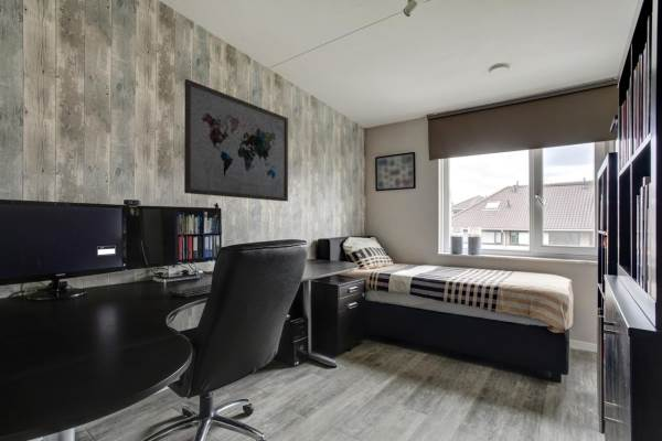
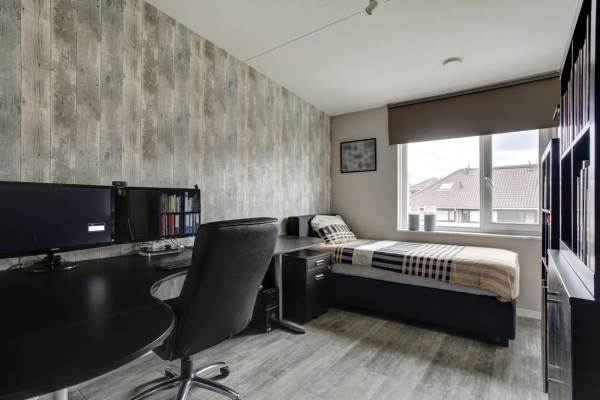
- wall art (244, 149)
